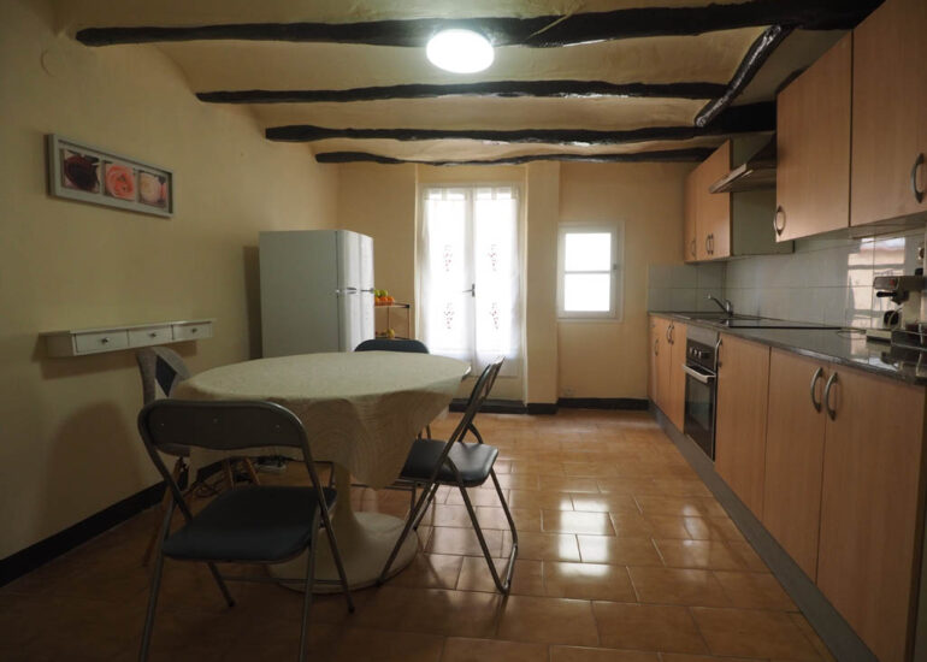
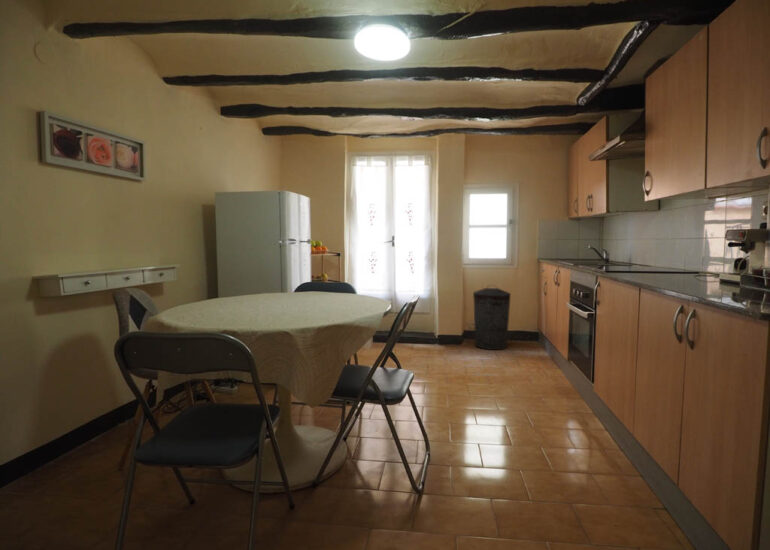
+ trash can (491, 315)
